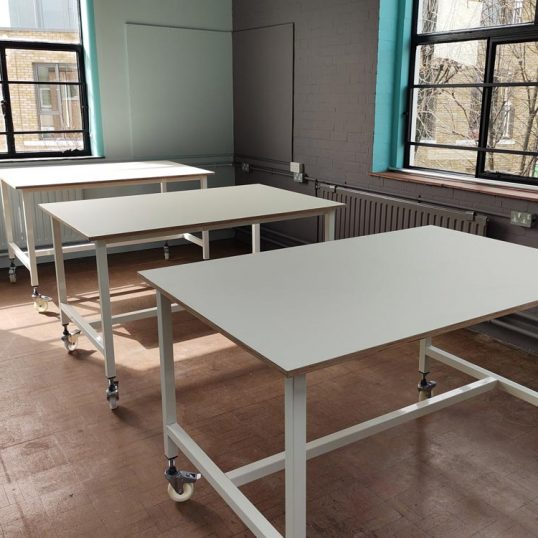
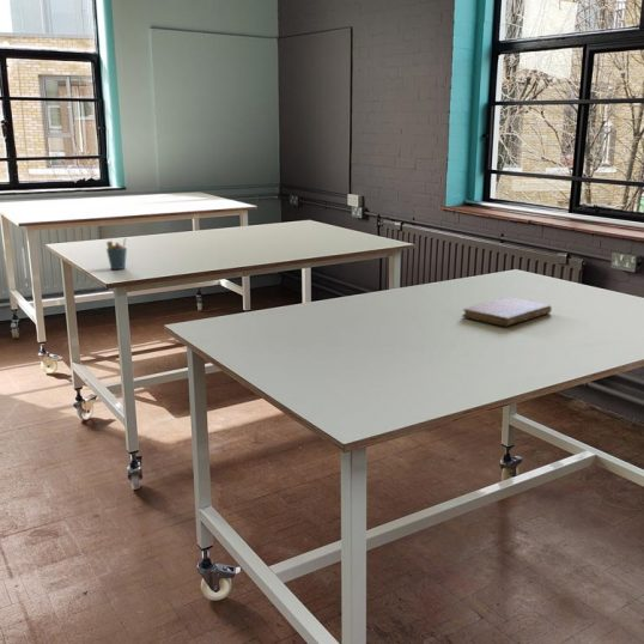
+ pen holder (116, 253)
+ notebook (506, 310)
